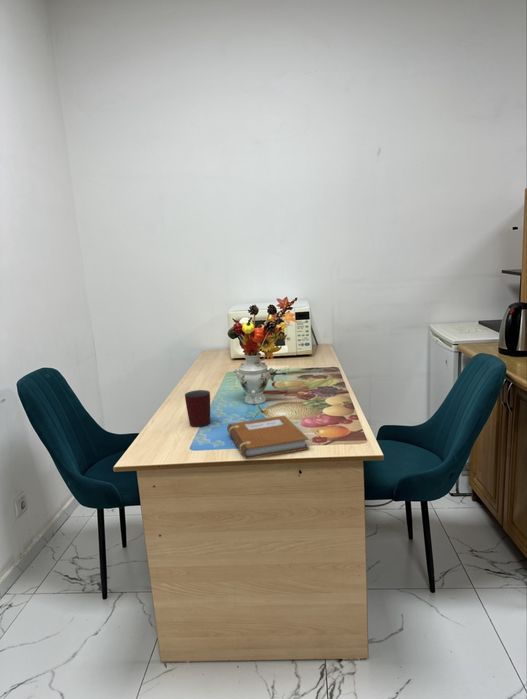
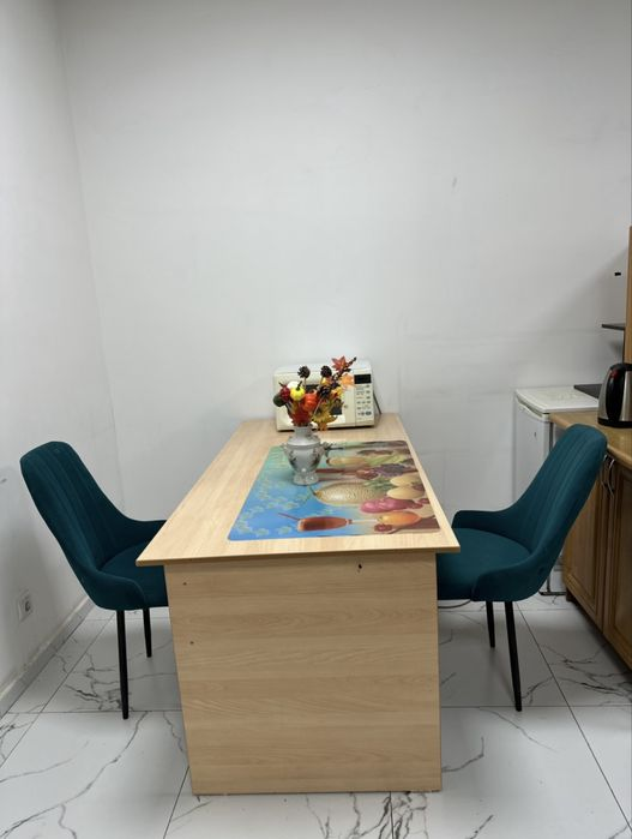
- notebook (265, 435)
- mug (198, 407)
